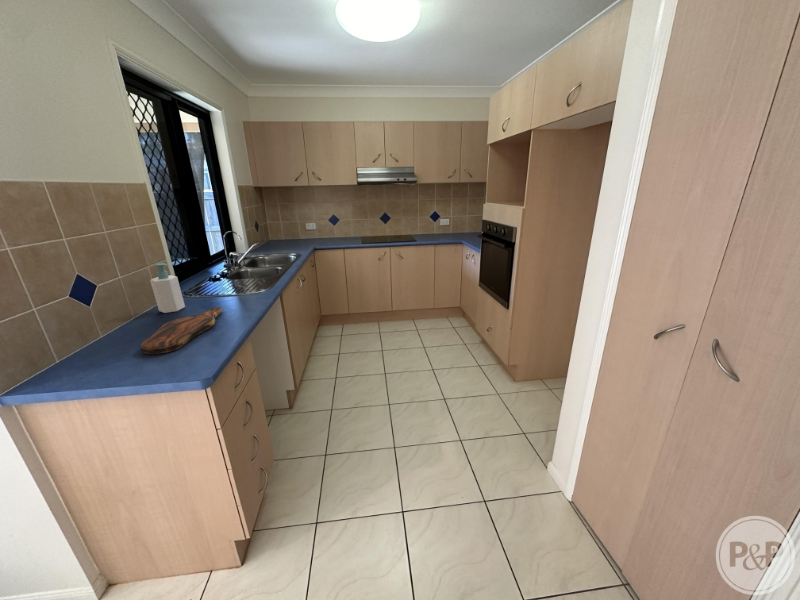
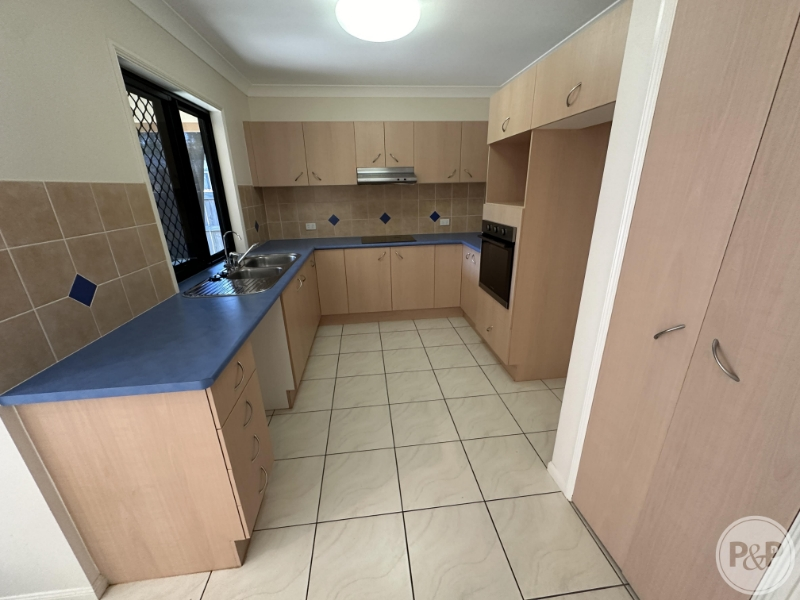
- soap bottle (166, 287)
- cutting board (186, 326)
